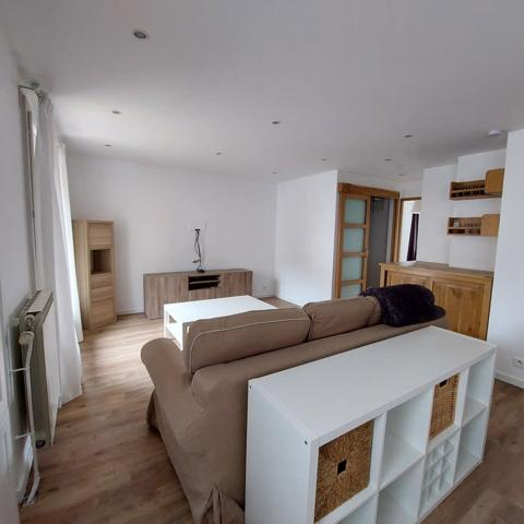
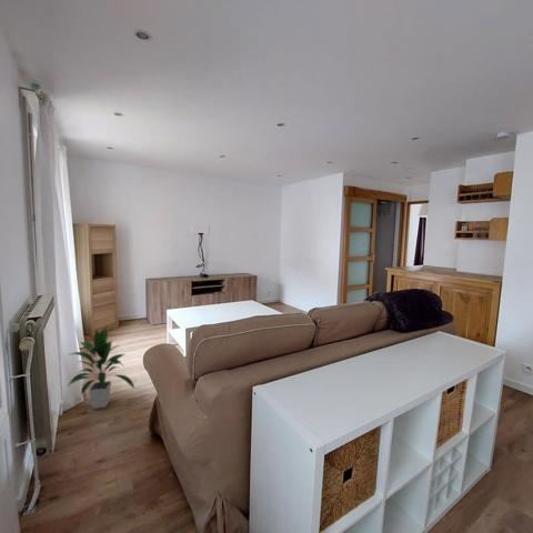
+ indoor plant (101, 369)
